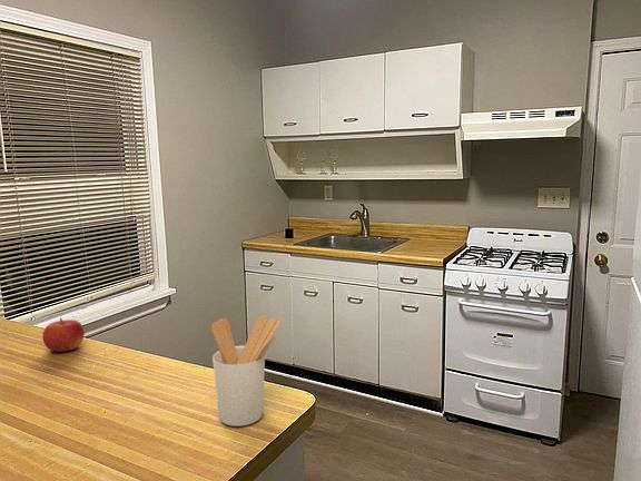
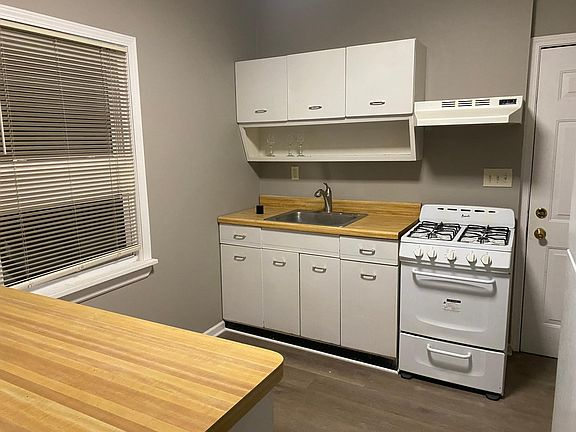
- utensil holder (249, 365)
- fruit (63, 333)
